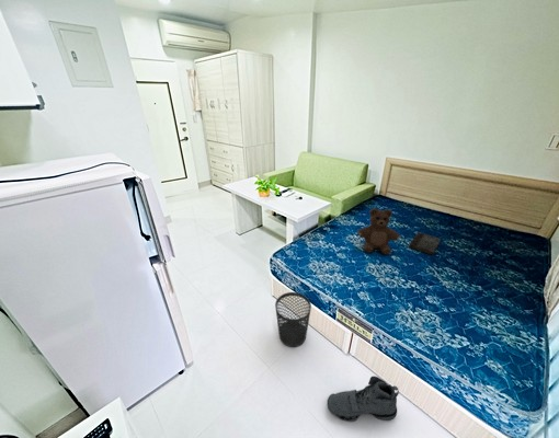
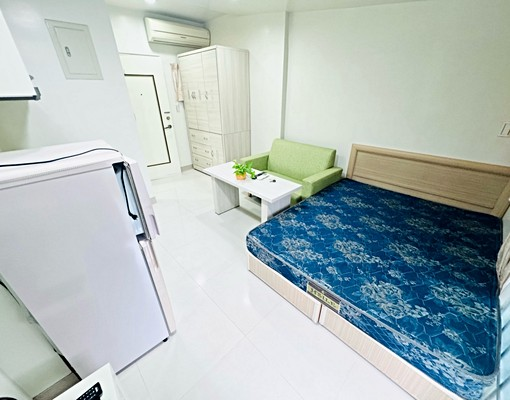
- sneaker (363, 397)
- teddy bear (378, 230)
- wastebasket (293, 320)
- book (424, 242)
